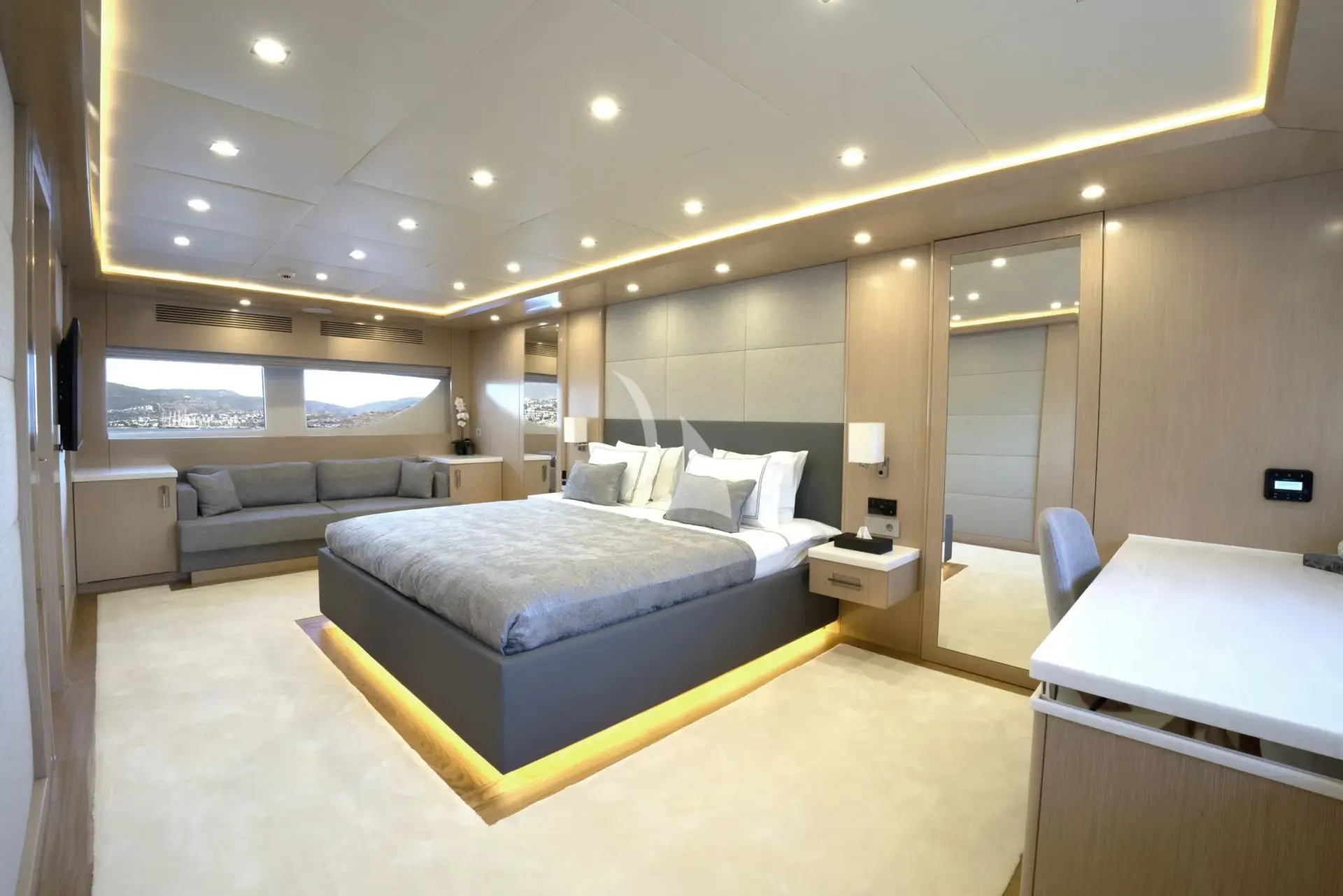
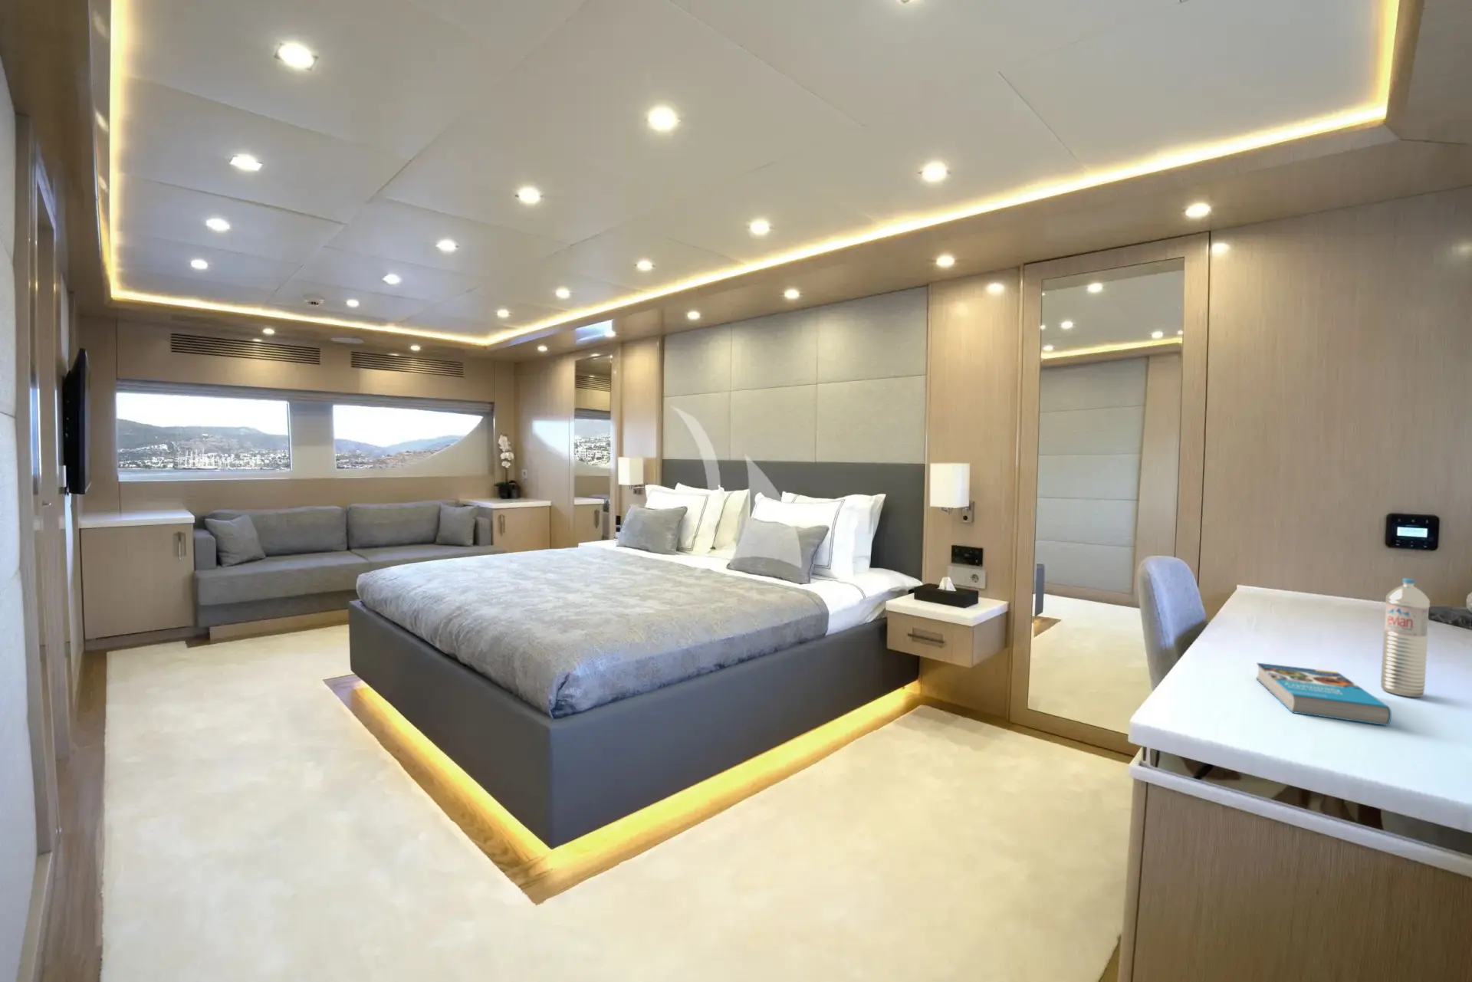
+ water bottle (1405, 636)
+ book (1317, 690)
